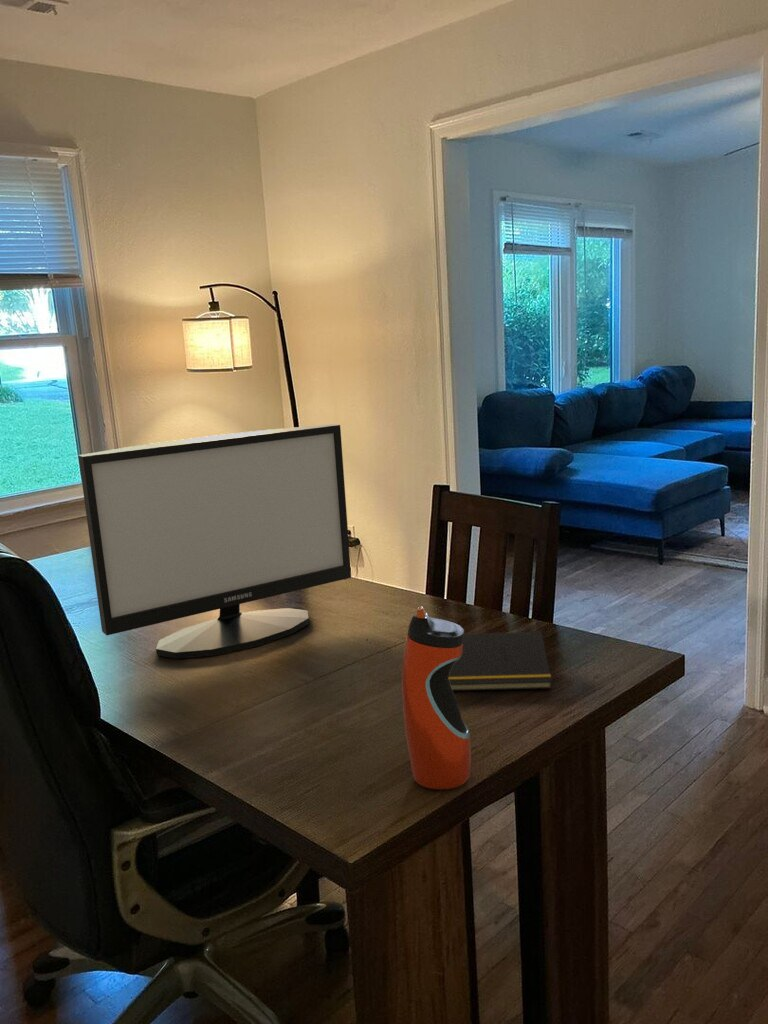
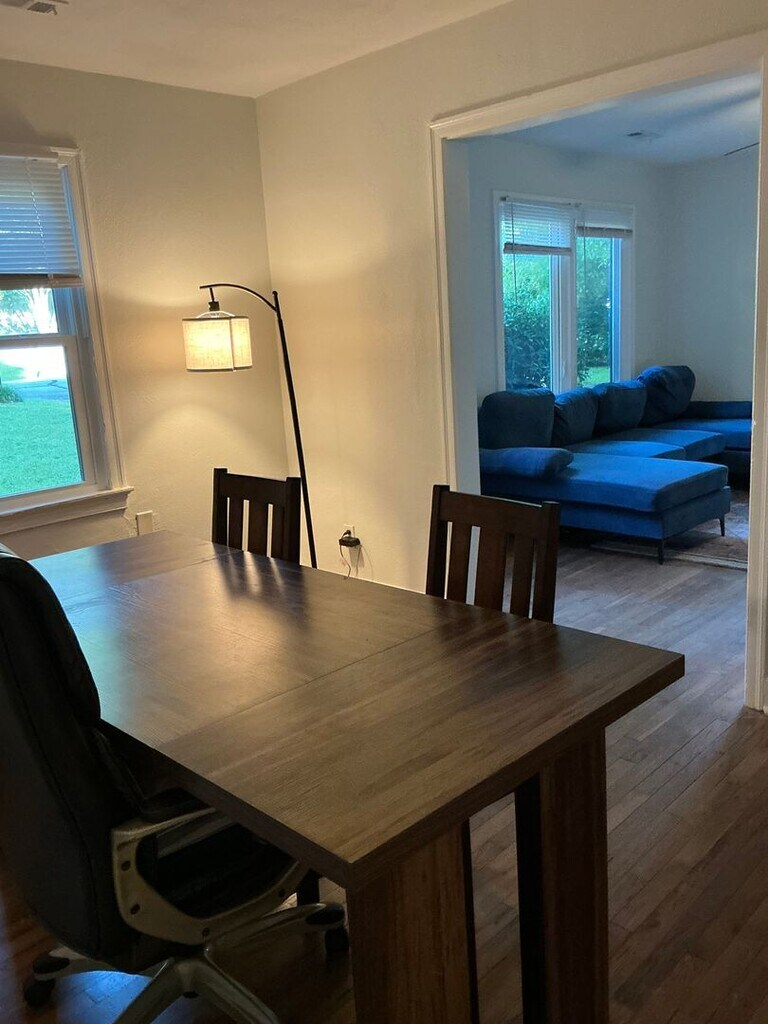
- notepad (481, 660)
- monitor (226, 538)
- water bottle (434, 694)
